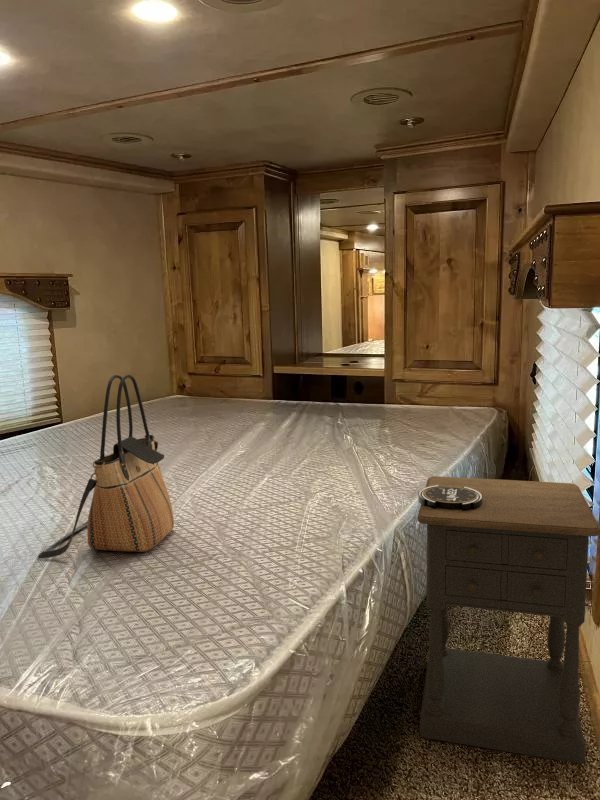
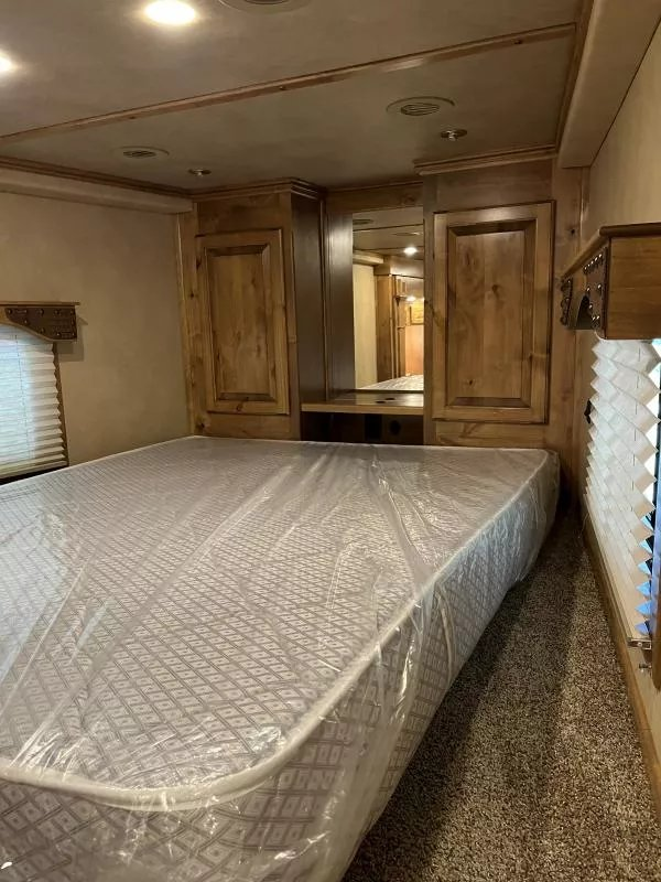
- alarm clock (450, 496)
- nightstand (500, 605)
- tote bag (110, 457)
